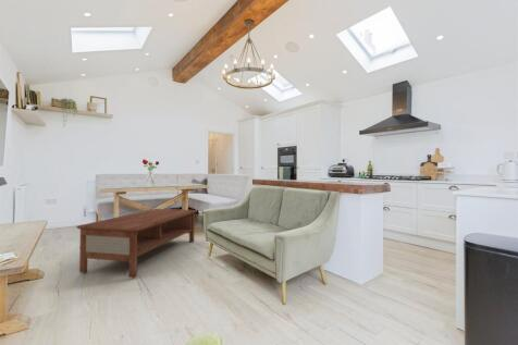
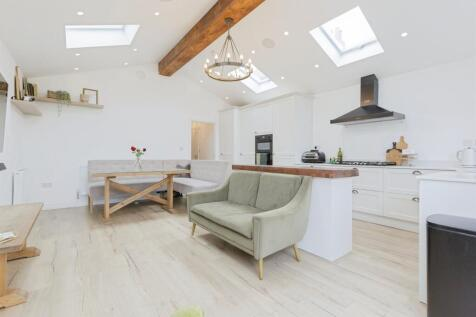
- coffee table (147, 235)
